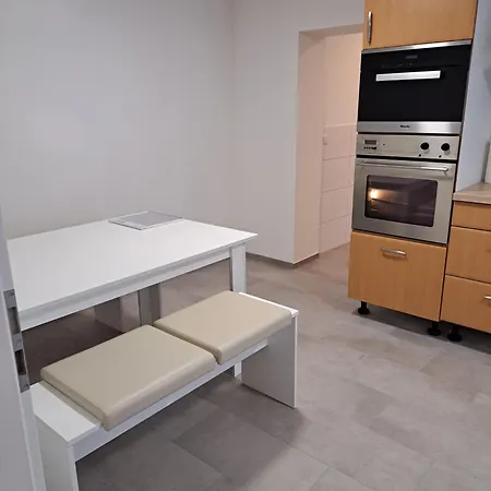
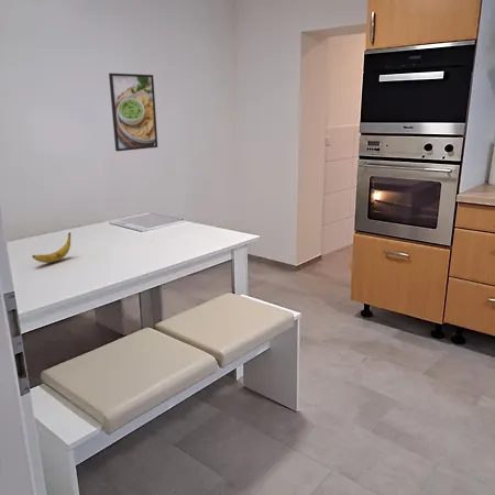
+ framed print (134, 112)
+ banana (52, 253)
